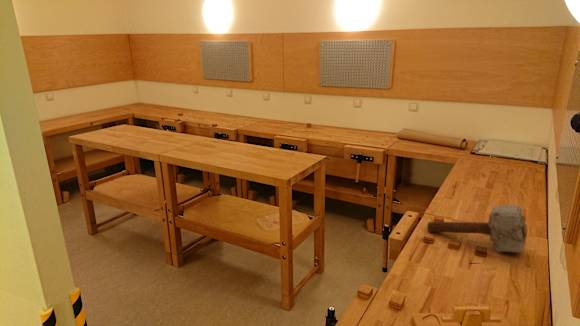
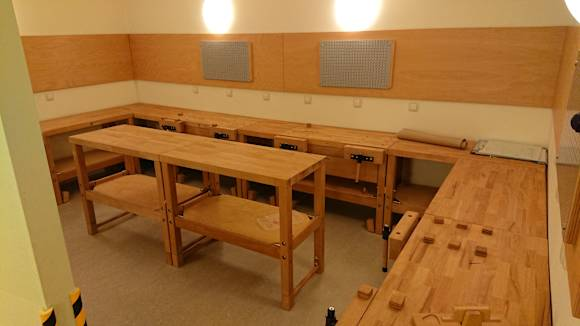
- hammer (474, 222)
